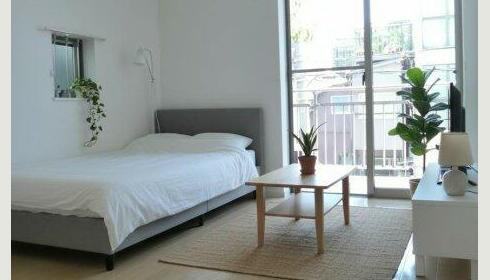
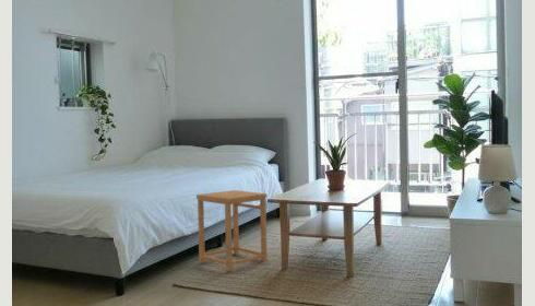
+ side table (233, 227)
